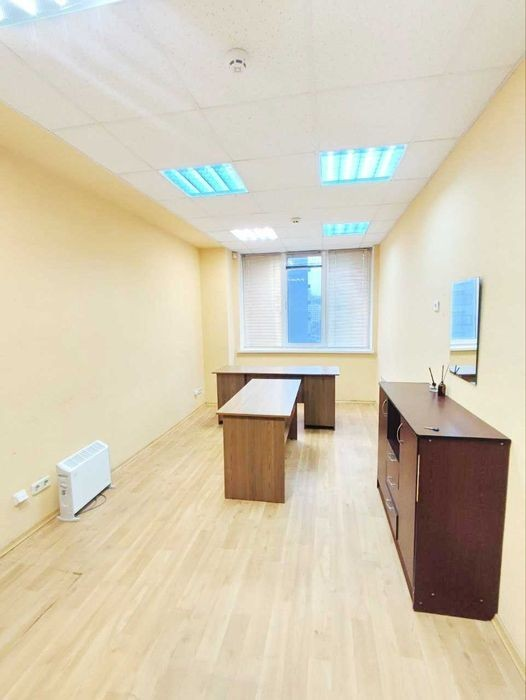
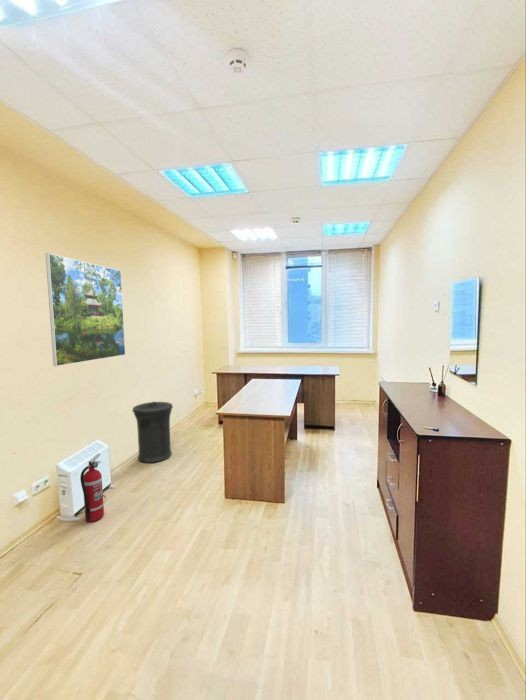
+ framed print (91, 312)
+ fire extinguisher (92, 488)
+ trash can (153, 429)
